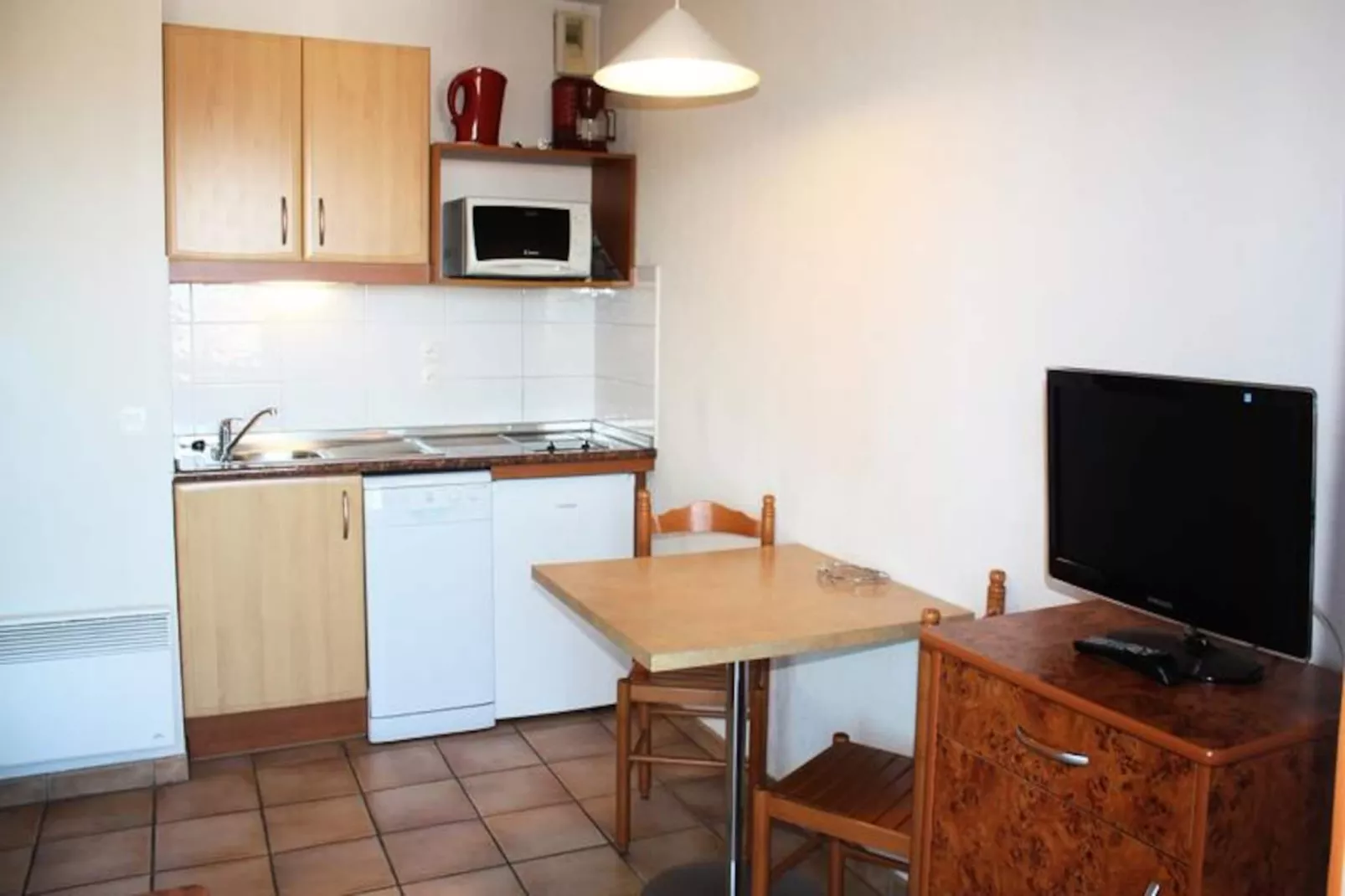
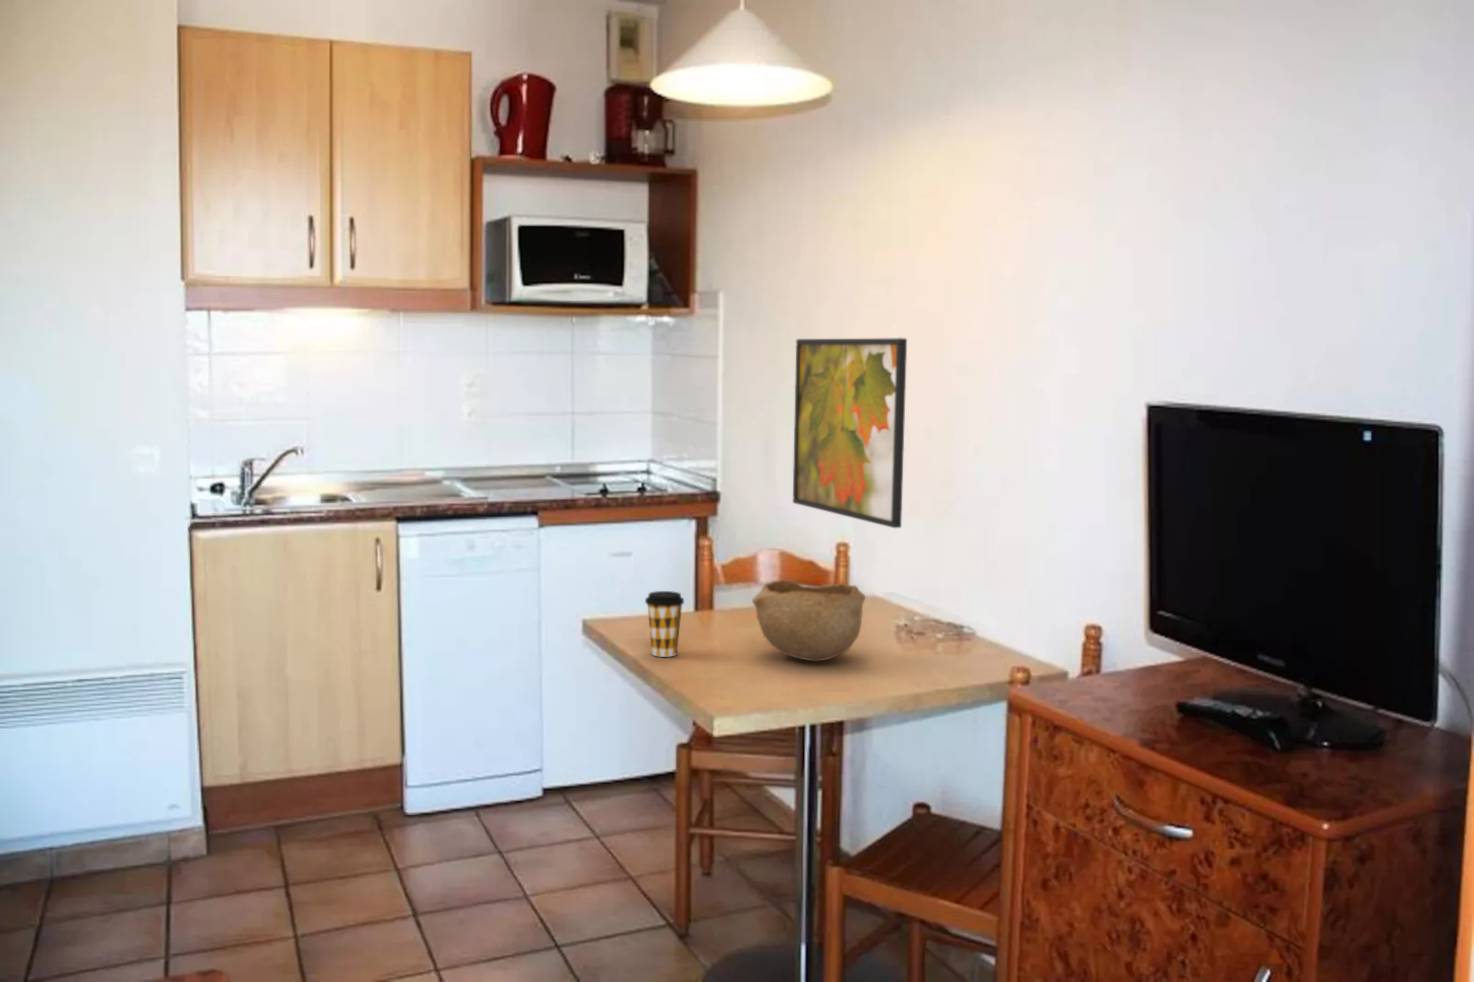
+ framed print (844, 426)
+ coffee cup (664, 624)
+ bowl (809, 621)
